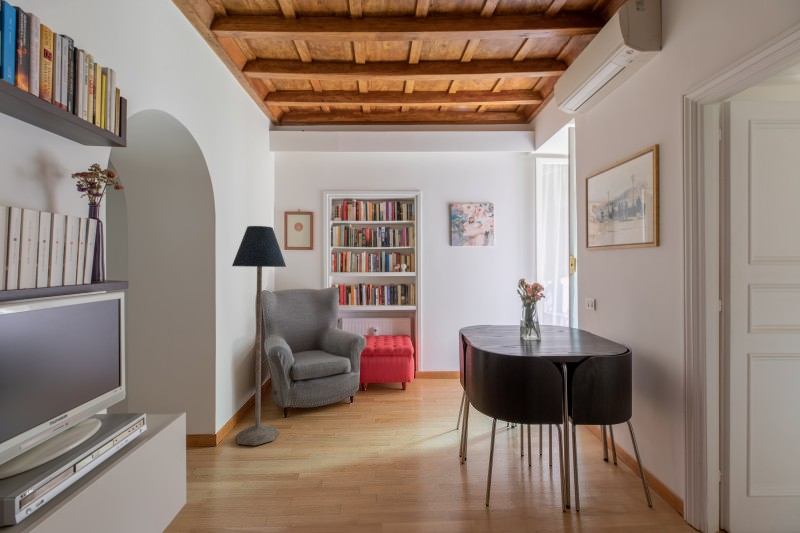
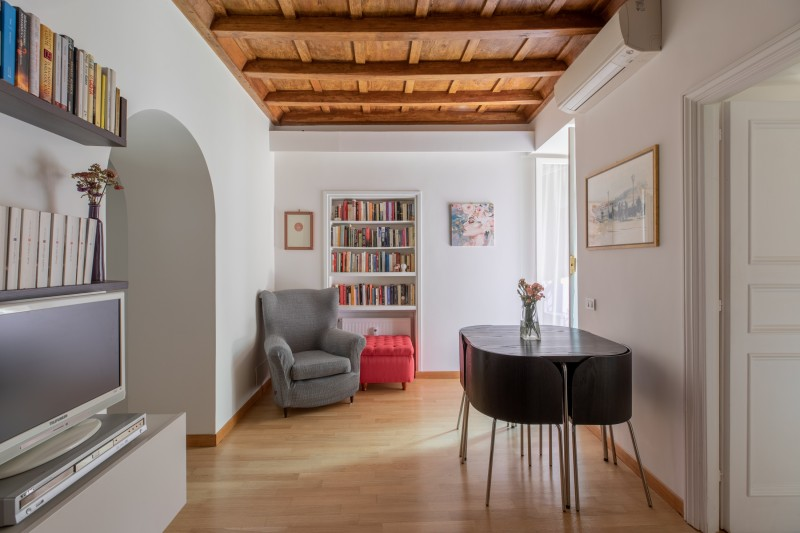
- floor lamp (258, 331)
